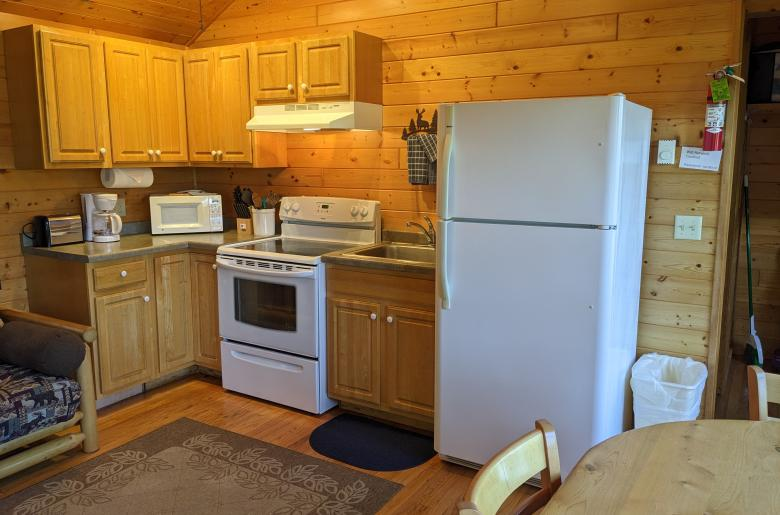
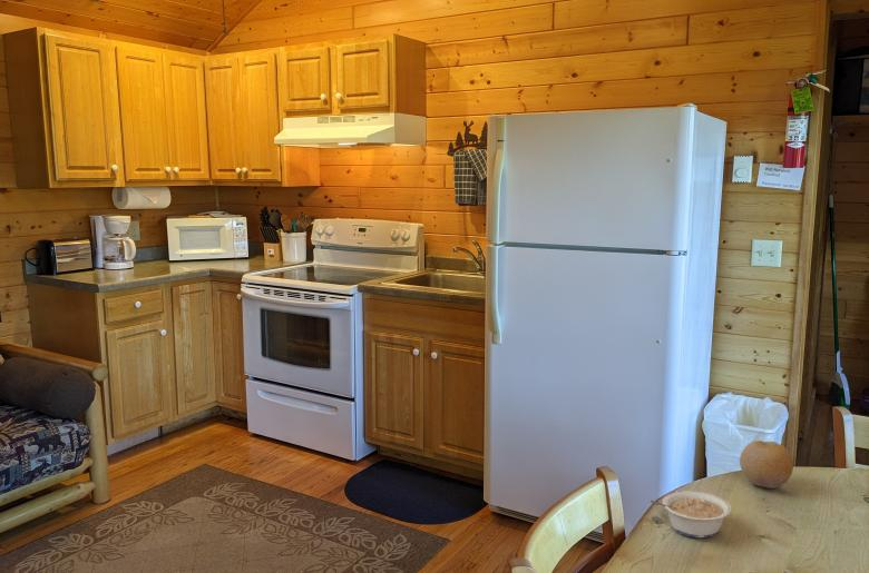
+ legume (694, 514)
+ fruit (765, 464)
